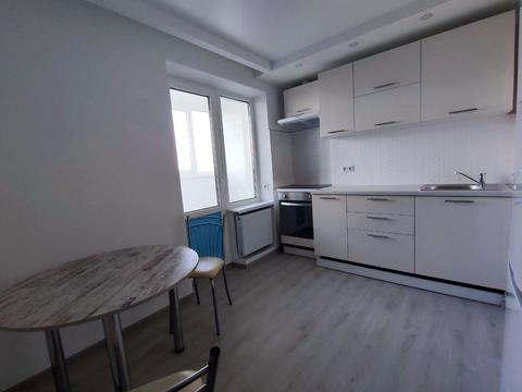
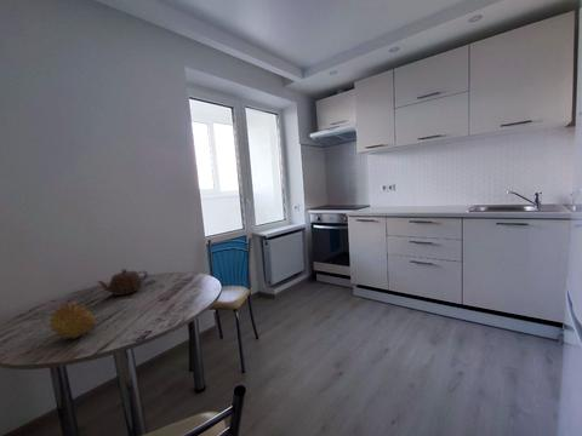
+ fruit (72, 320)
+ teapot (124, 281)
